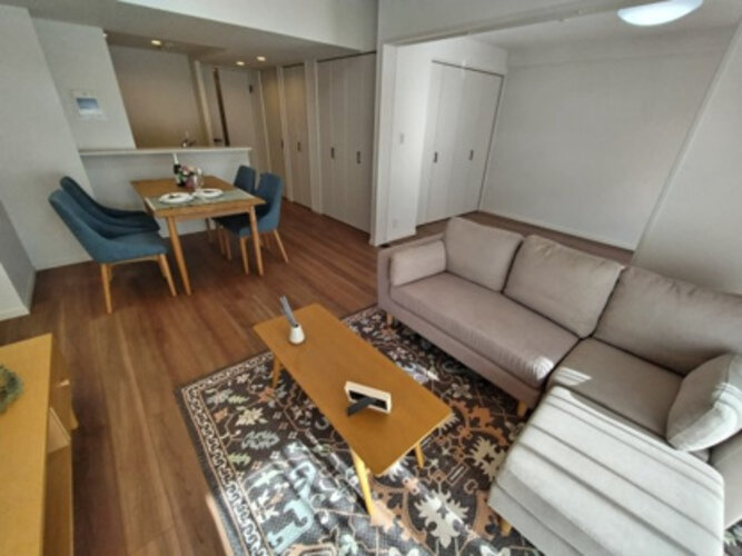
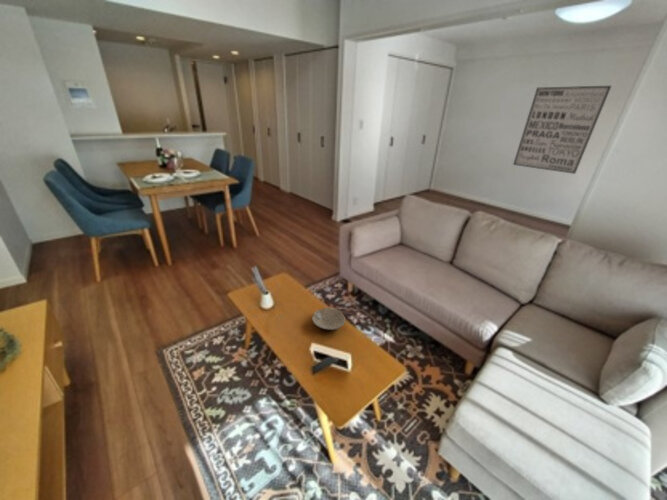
+ wall art (556, 130)
+ bowl (328, 321)
